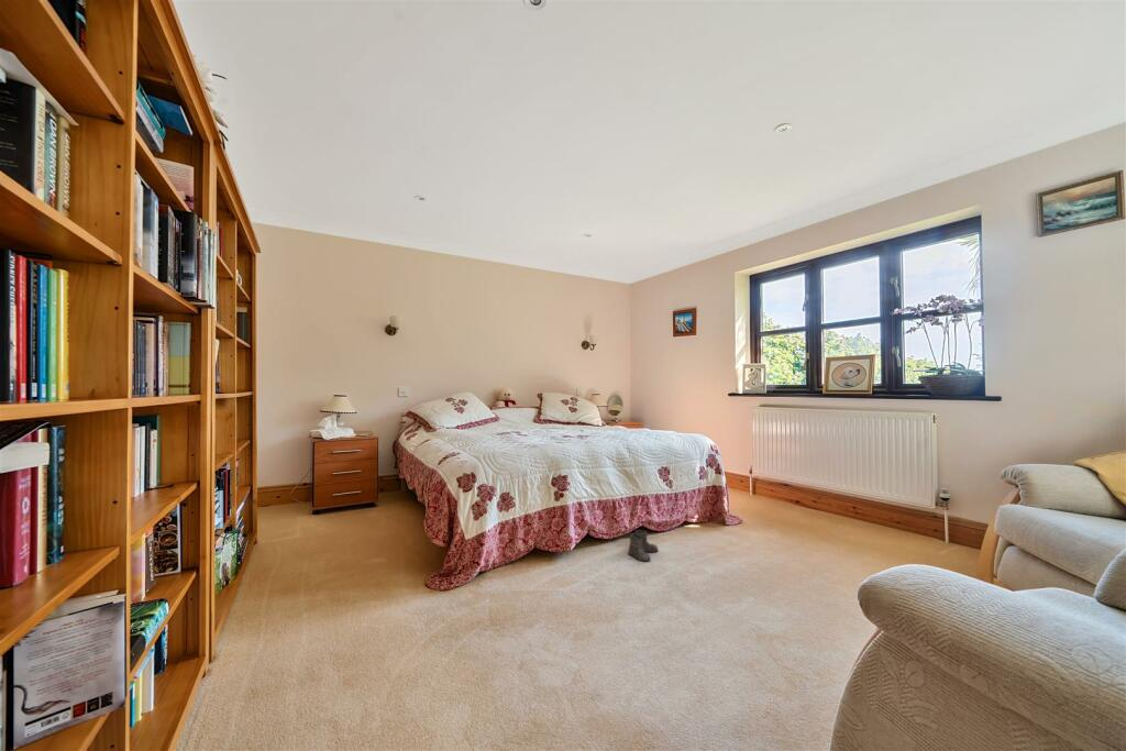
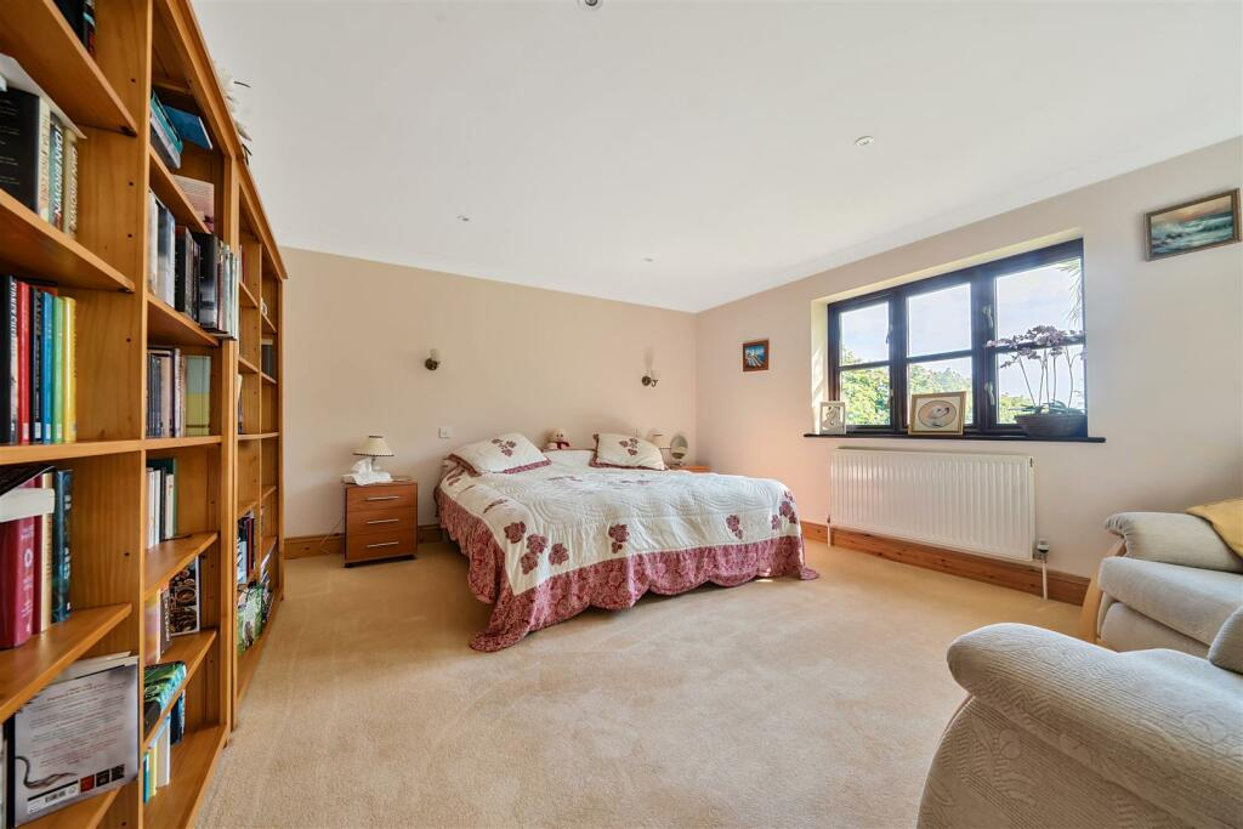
- boots (642, 544)
